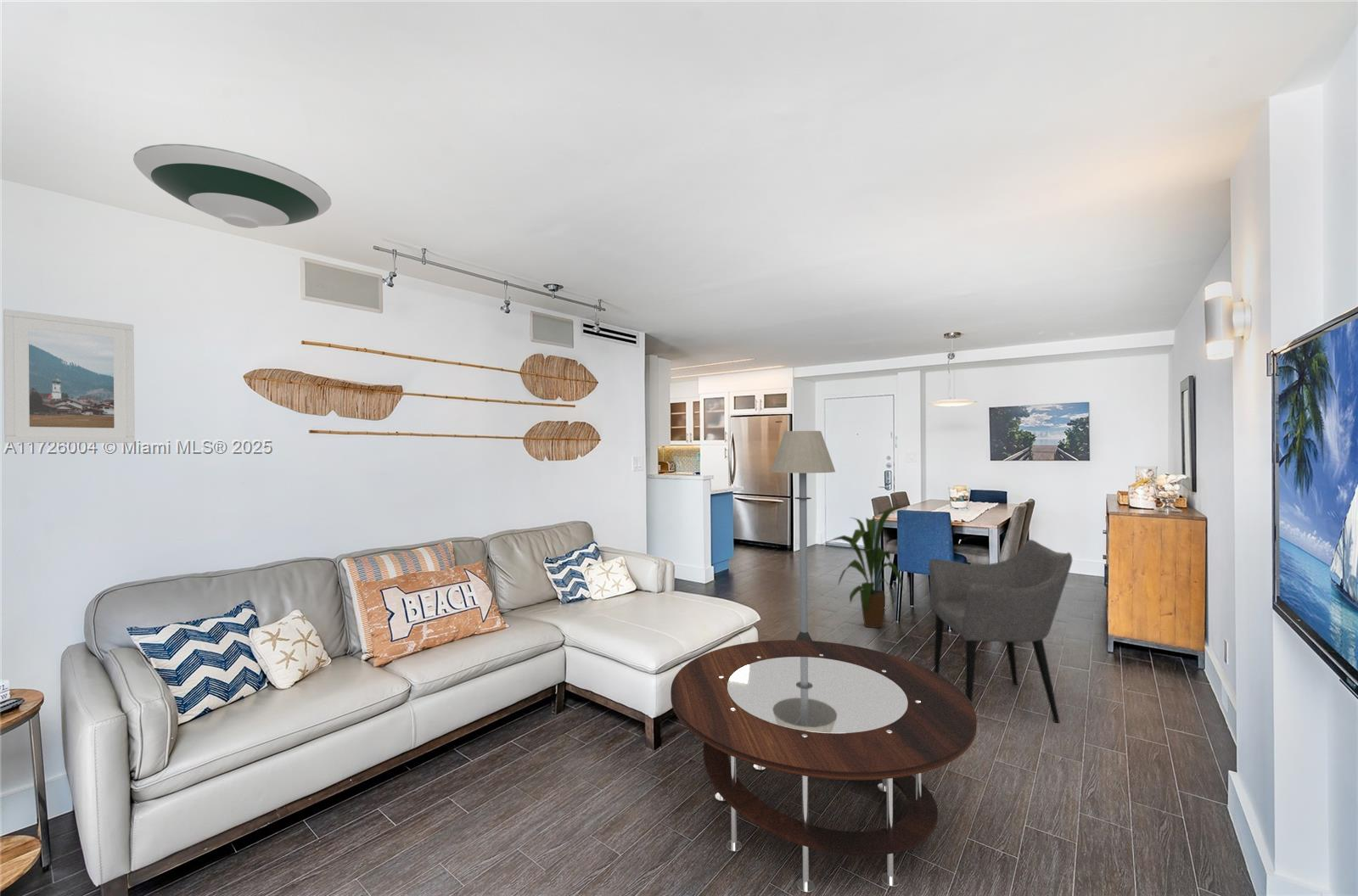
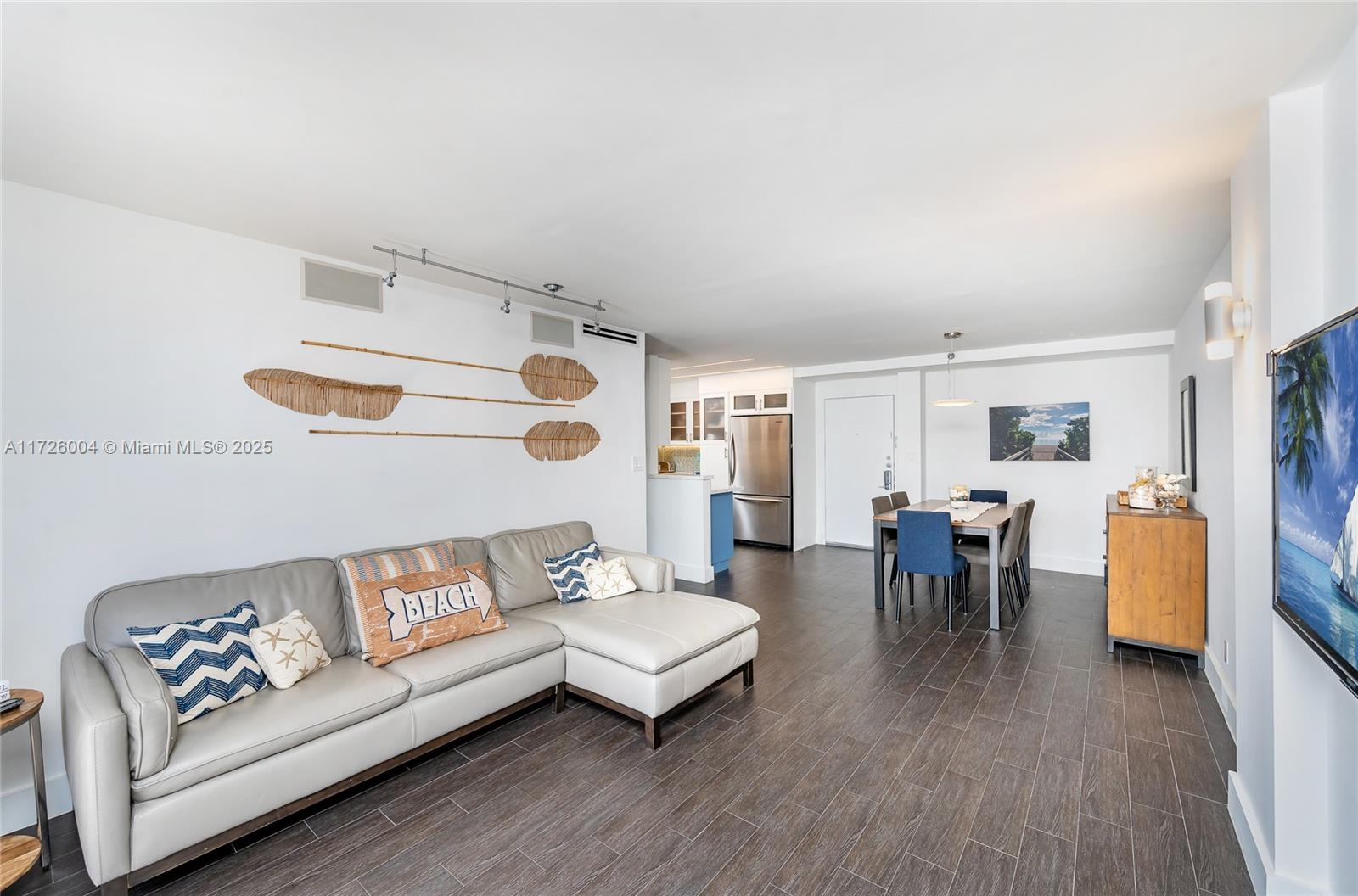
- house plant (861, 566)
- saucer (240, 204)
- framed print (72, 380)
- floor lamp (803, 548)
- armchair (987, 622)
- coffee table (814, 751)
